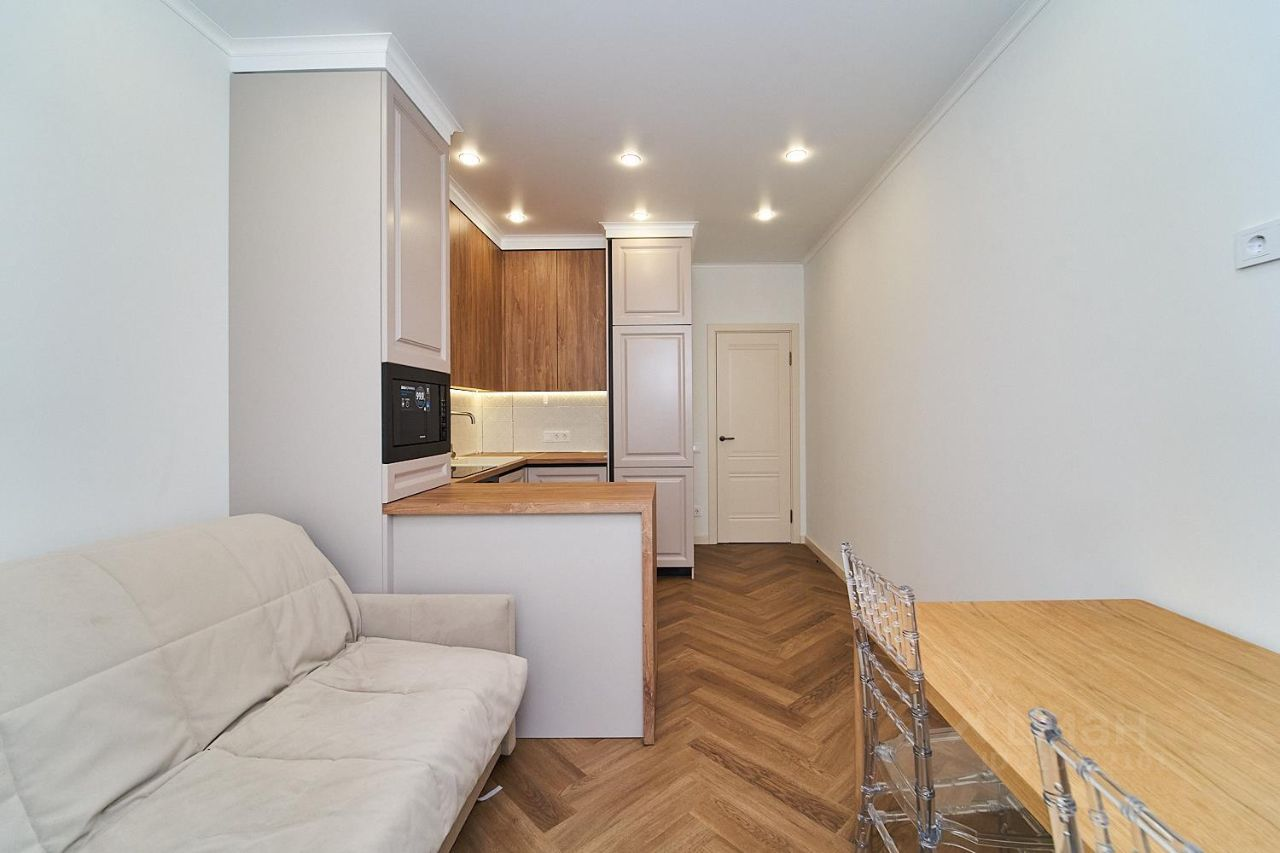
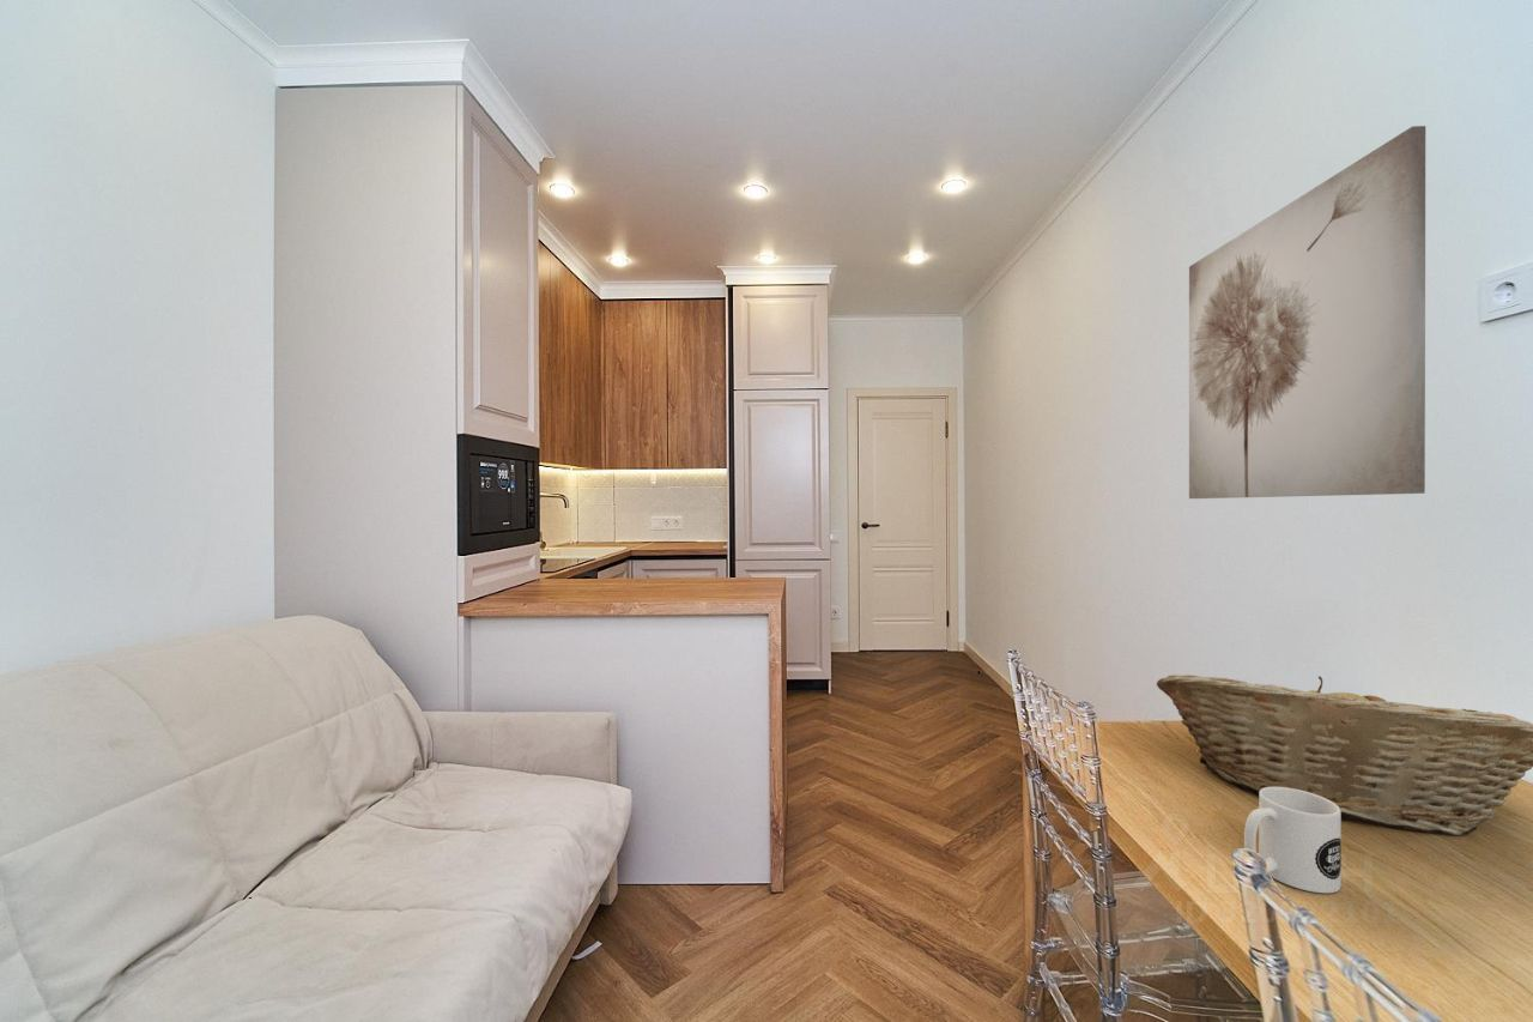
+ fruit basket (1327, 730)
+ wall art (1280, 353)
+ mug (1286, 837)
